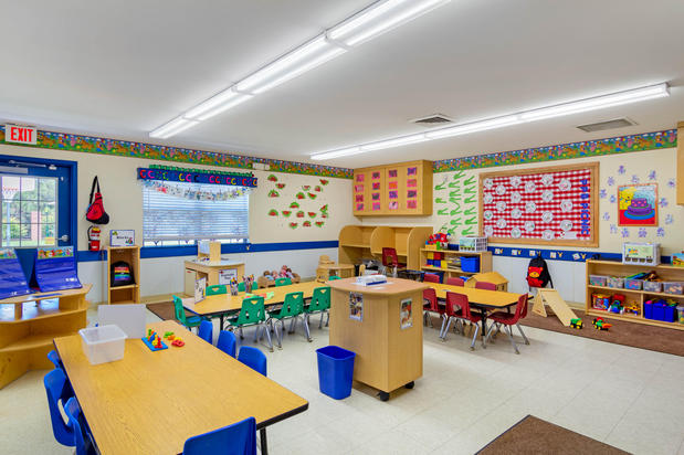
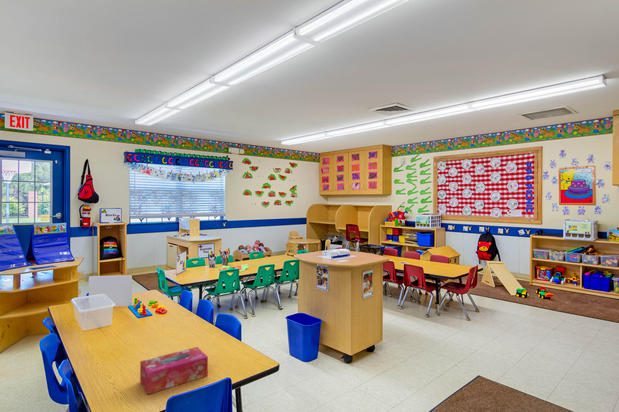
+ tissue box (174, 368)
